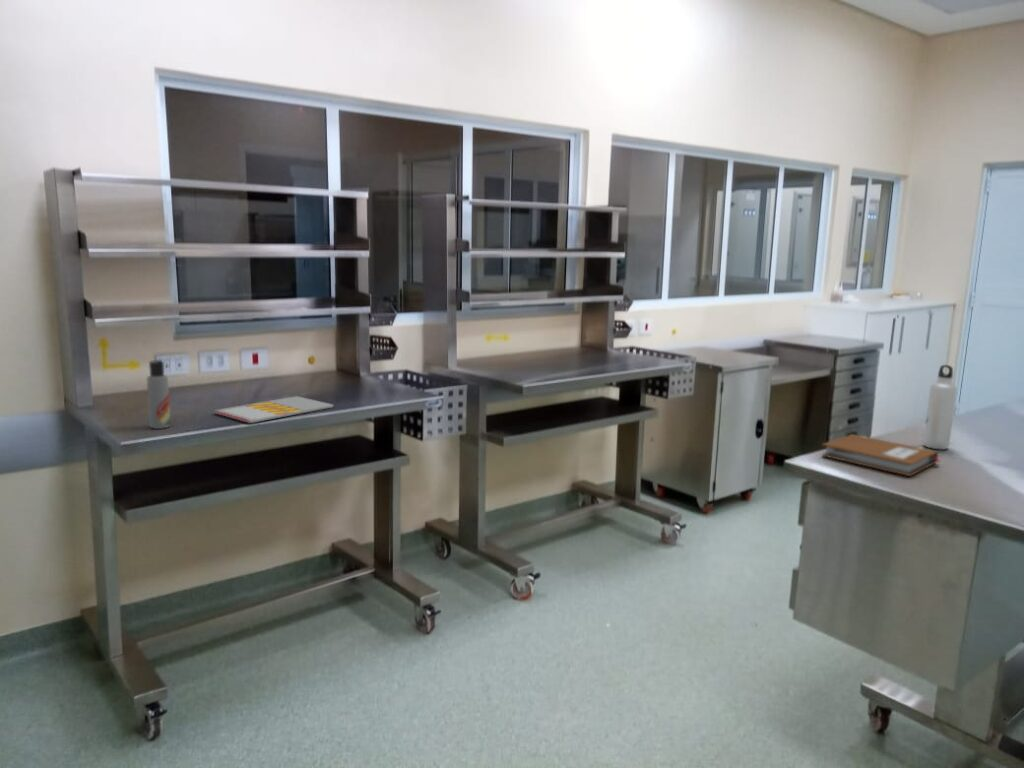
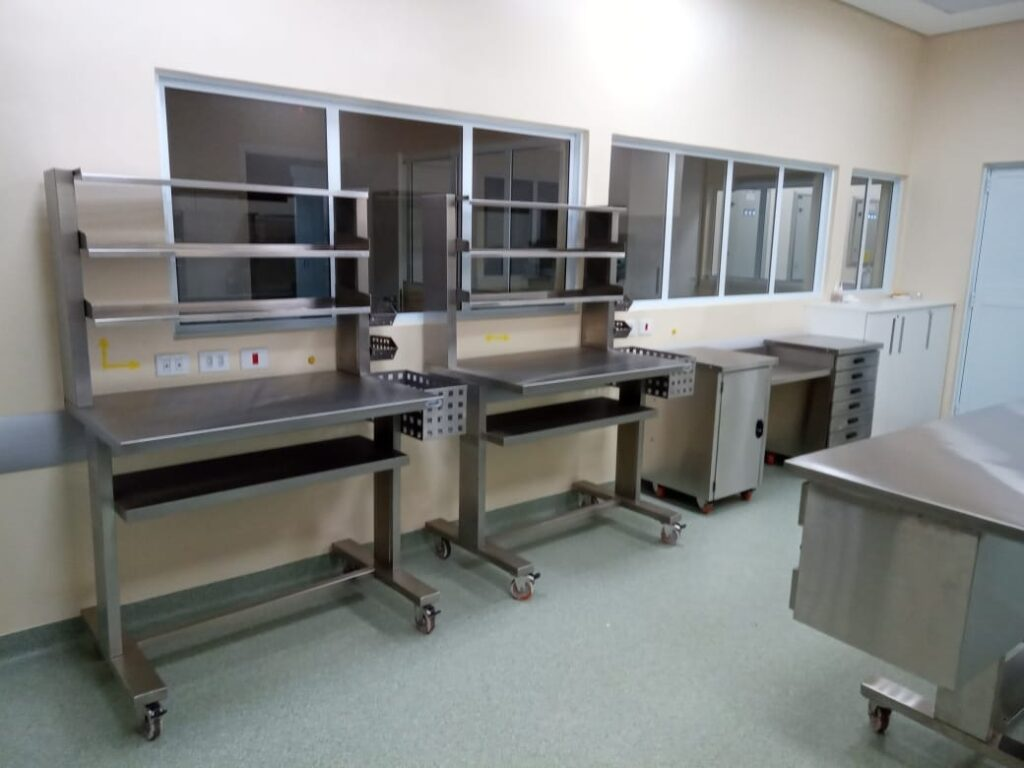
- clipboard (275, 408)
- notebook (882, 453)
- water bottle (941, 406)
- lotion bottle (158, 393)
